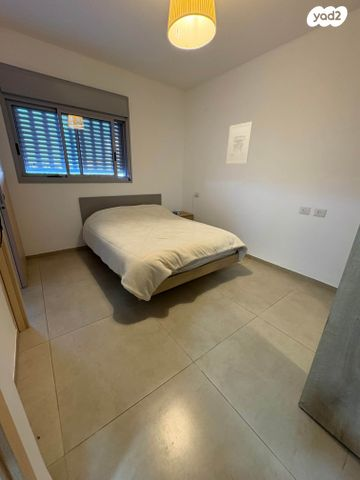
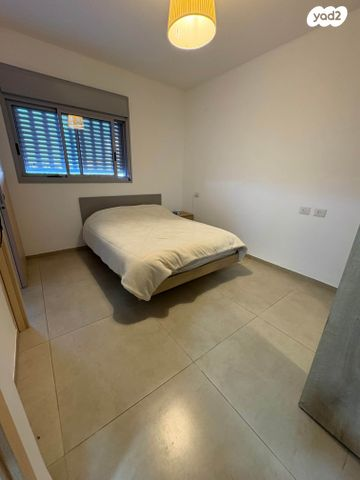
- wall art (238, 144)
